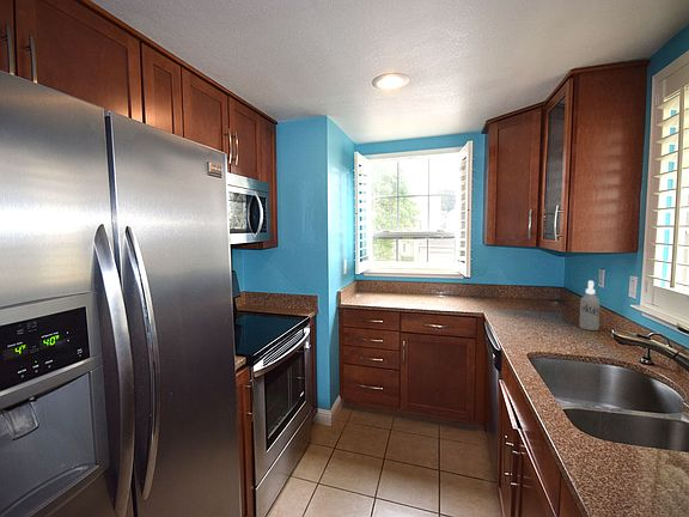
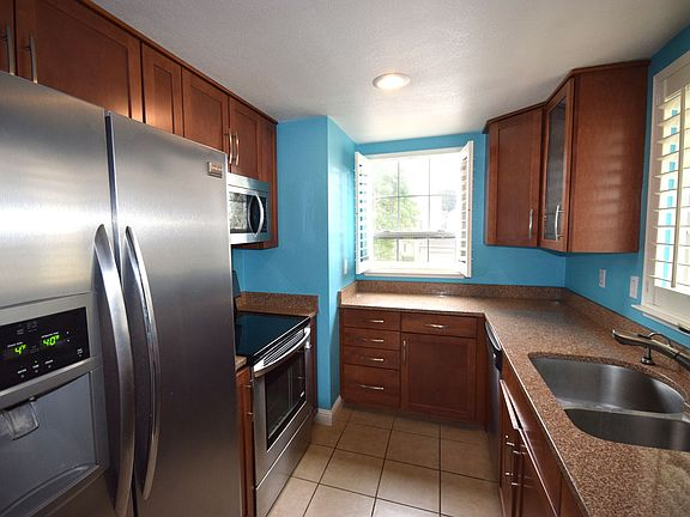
- spray bottle (590, 305)
